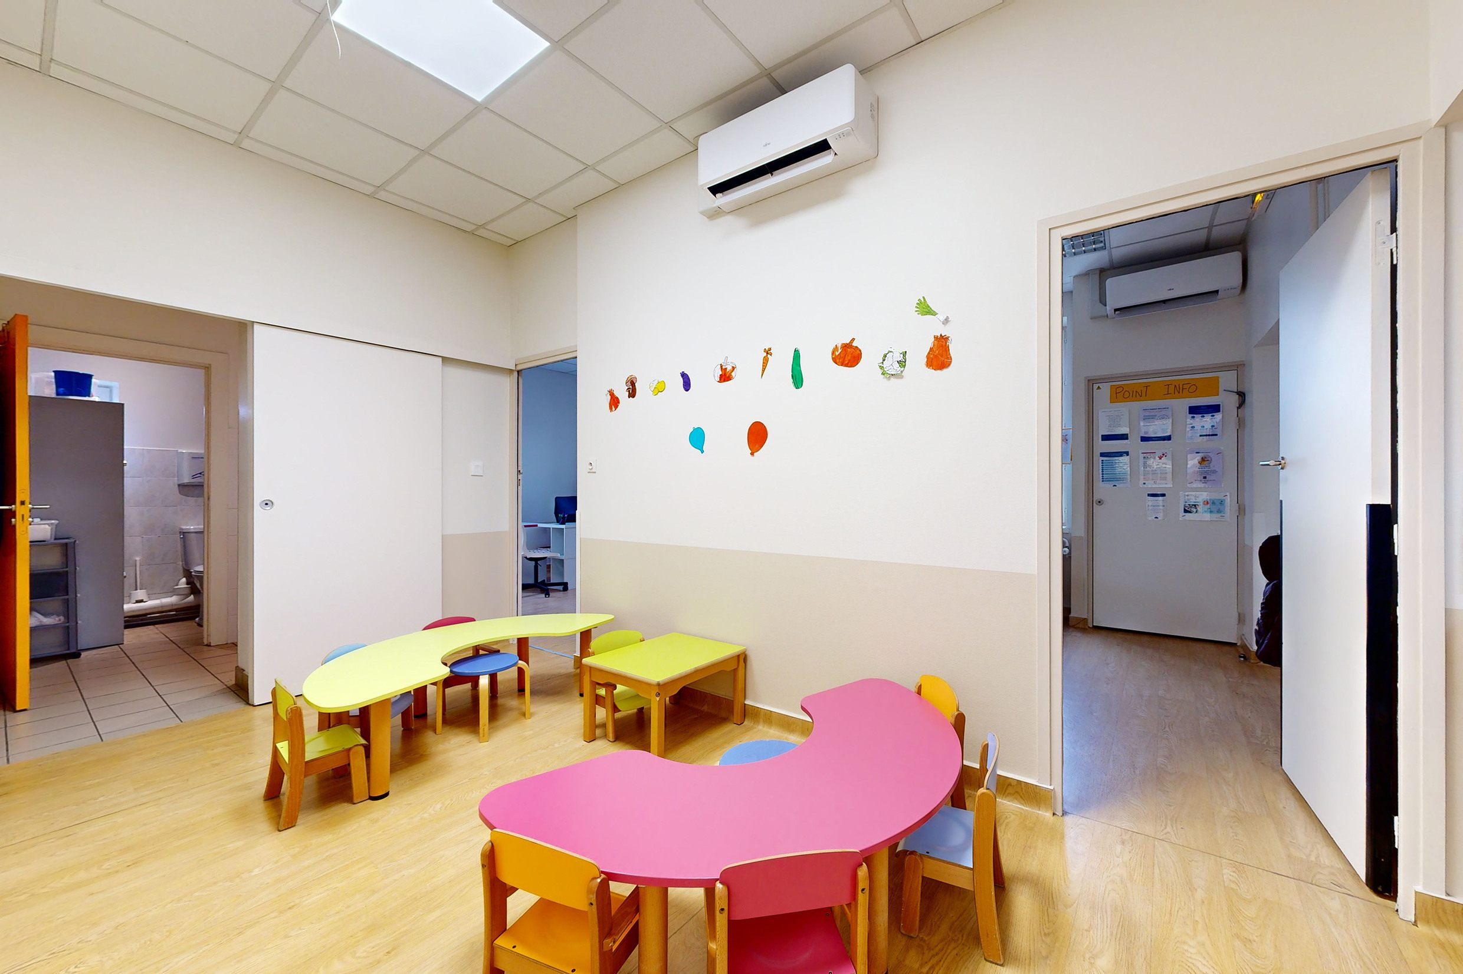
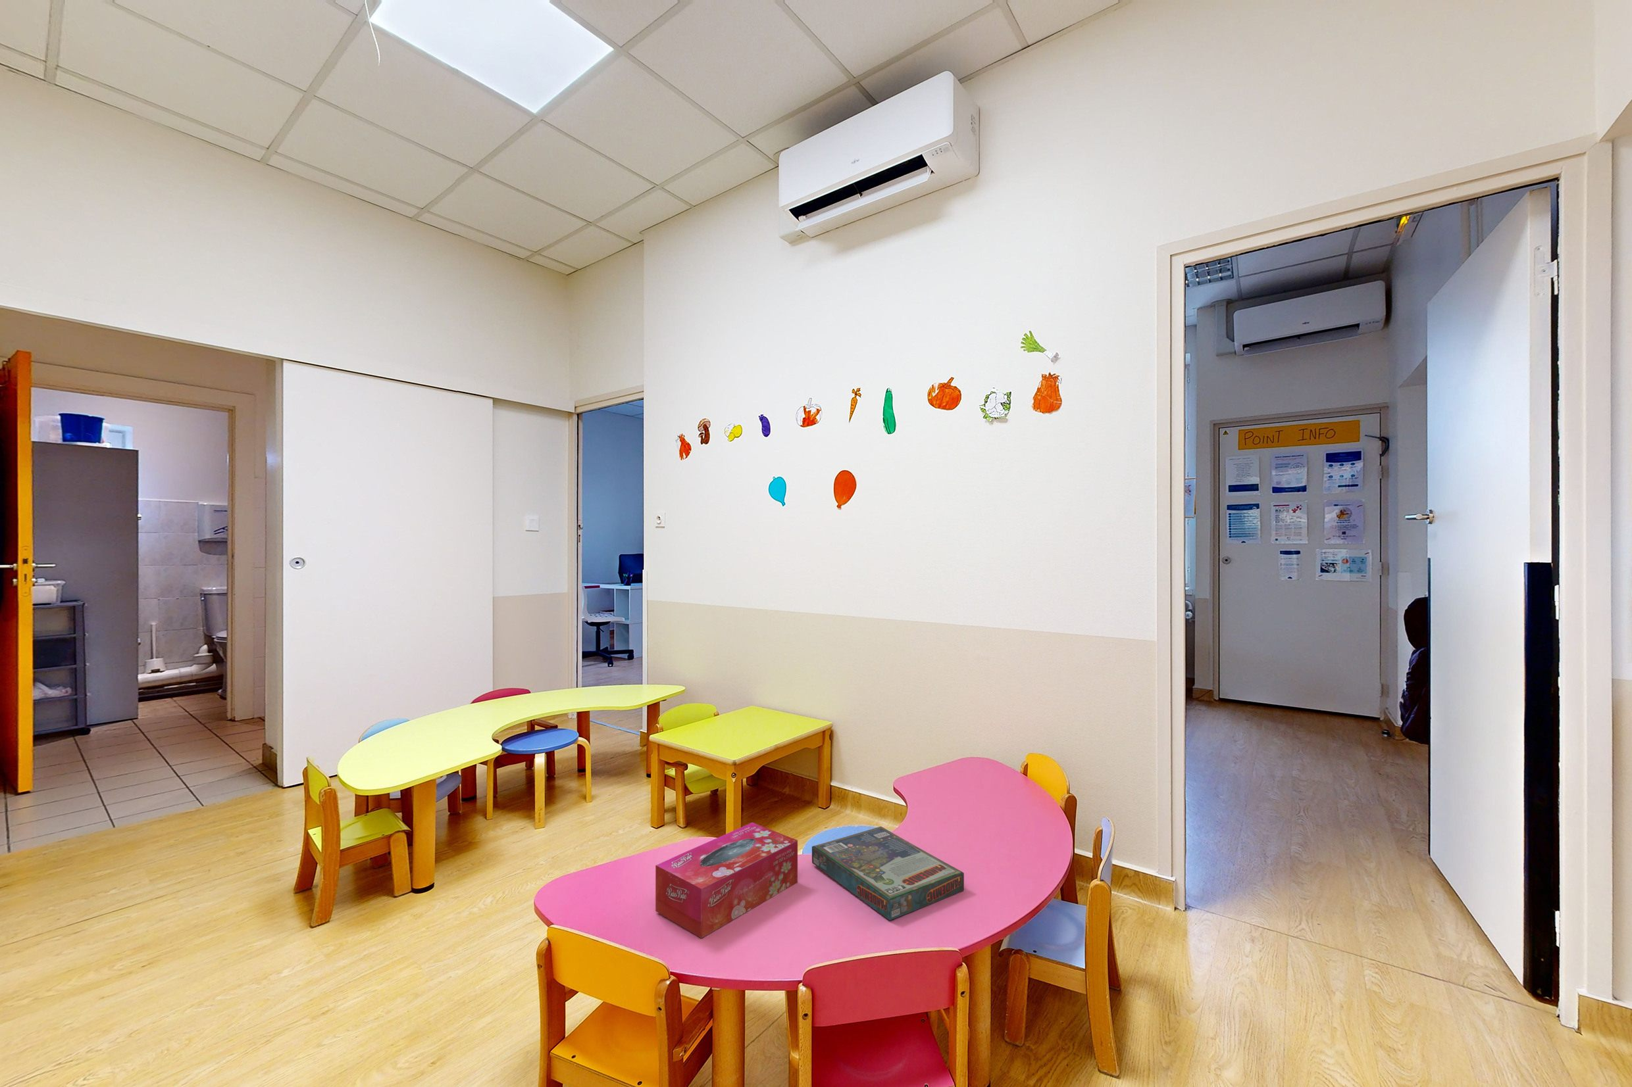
+ board game (885, 867)
+ tissue box (729, 873)
